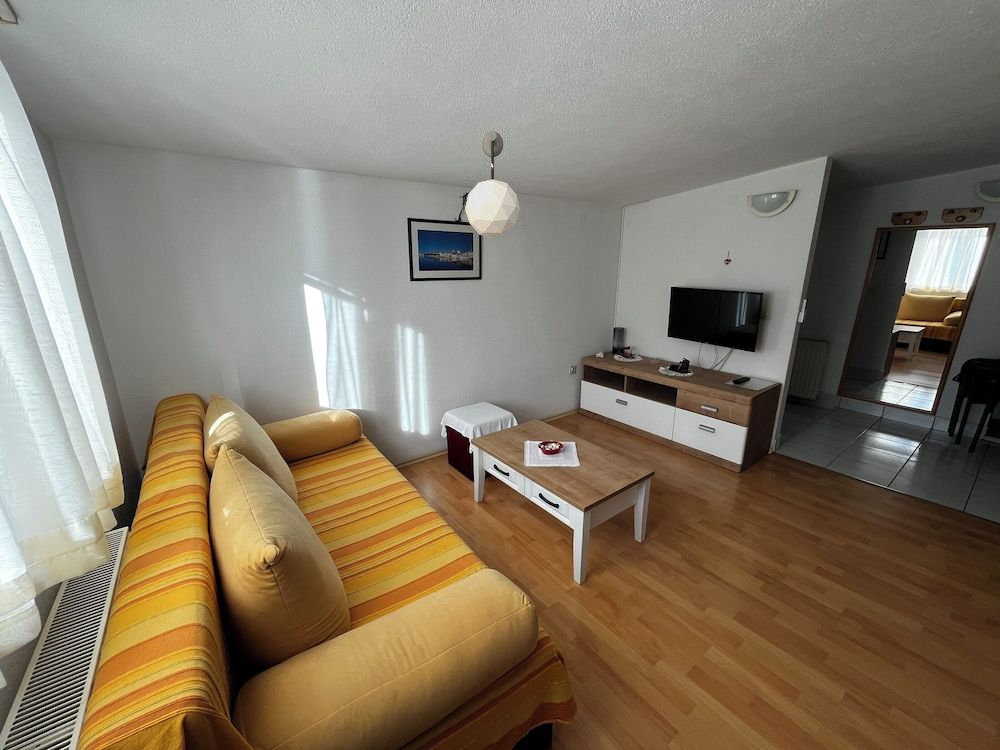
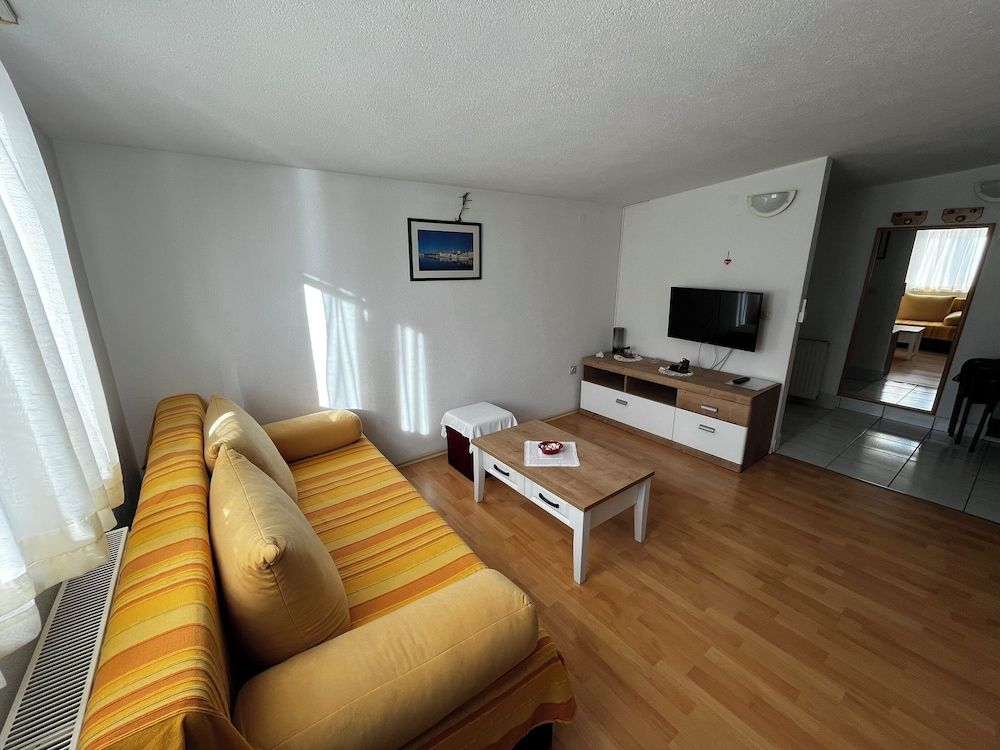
- pendant lamp (492, 183)
